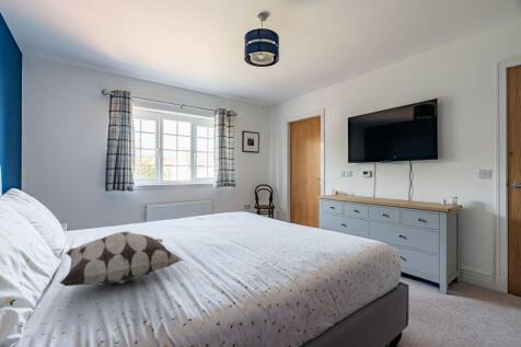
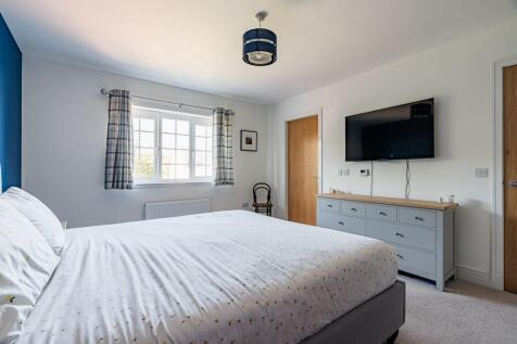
- decorative pillow (123, 255)
